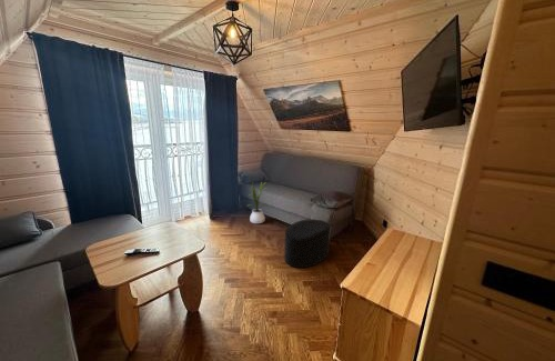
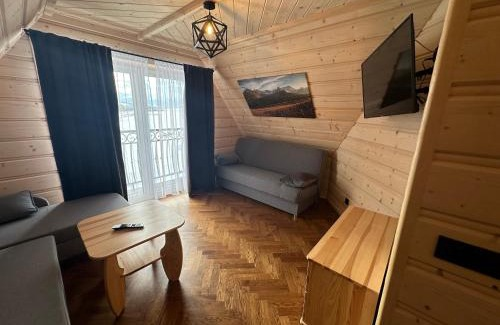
- house plant (255, 199)
- ottoman (307, 240)
